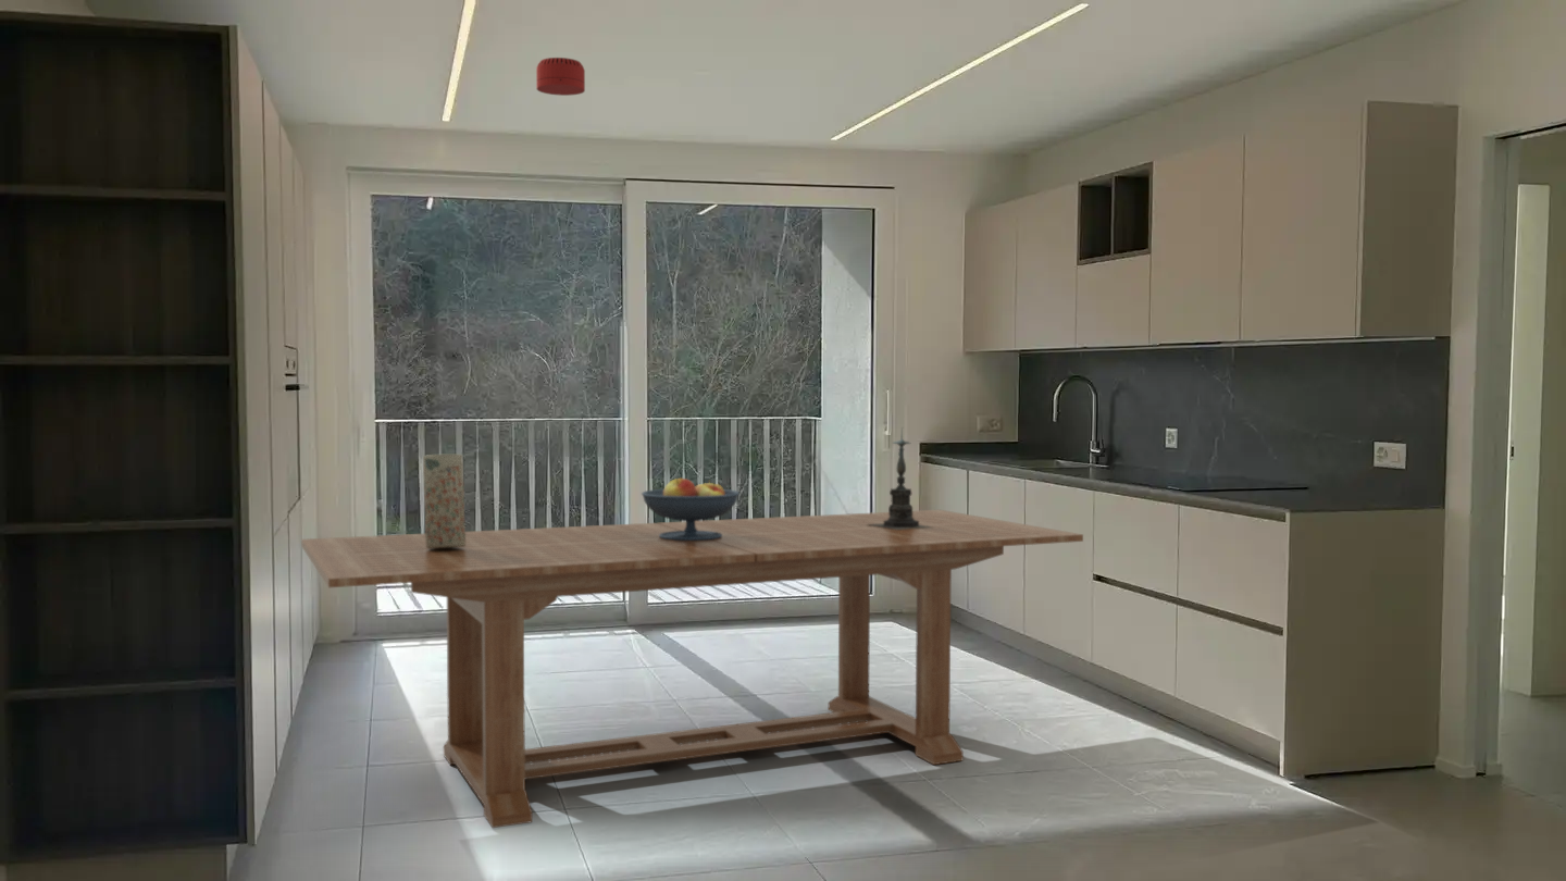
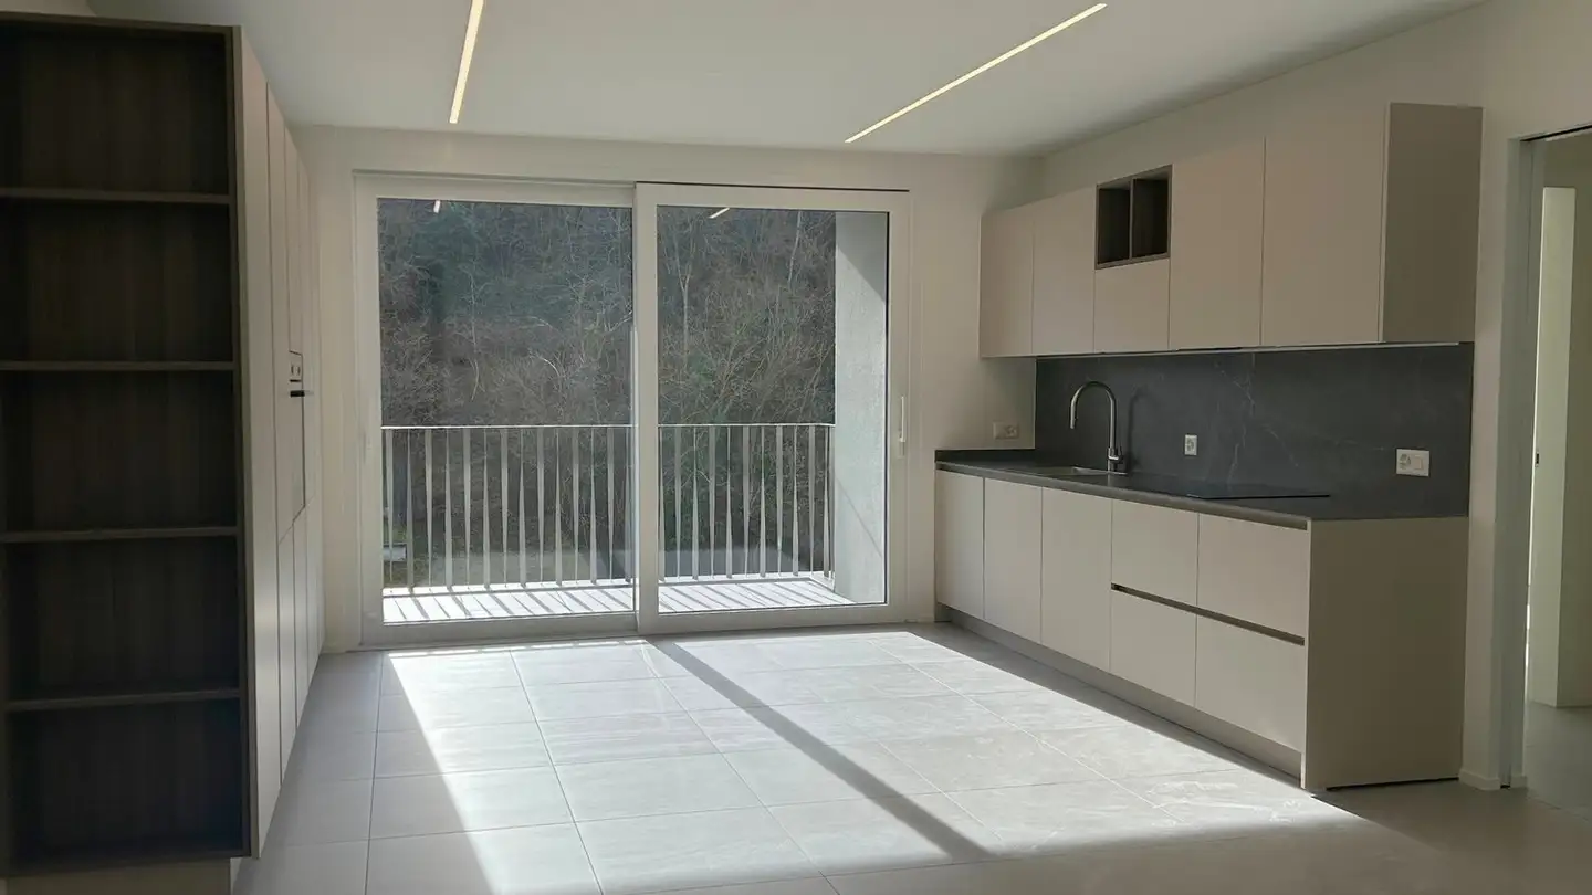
- candle holder (899, 475)
- vase (445, 502)
- smoke detector (560, 75)
- dining table (700, 586)
- fruit bowl (691, 506)
